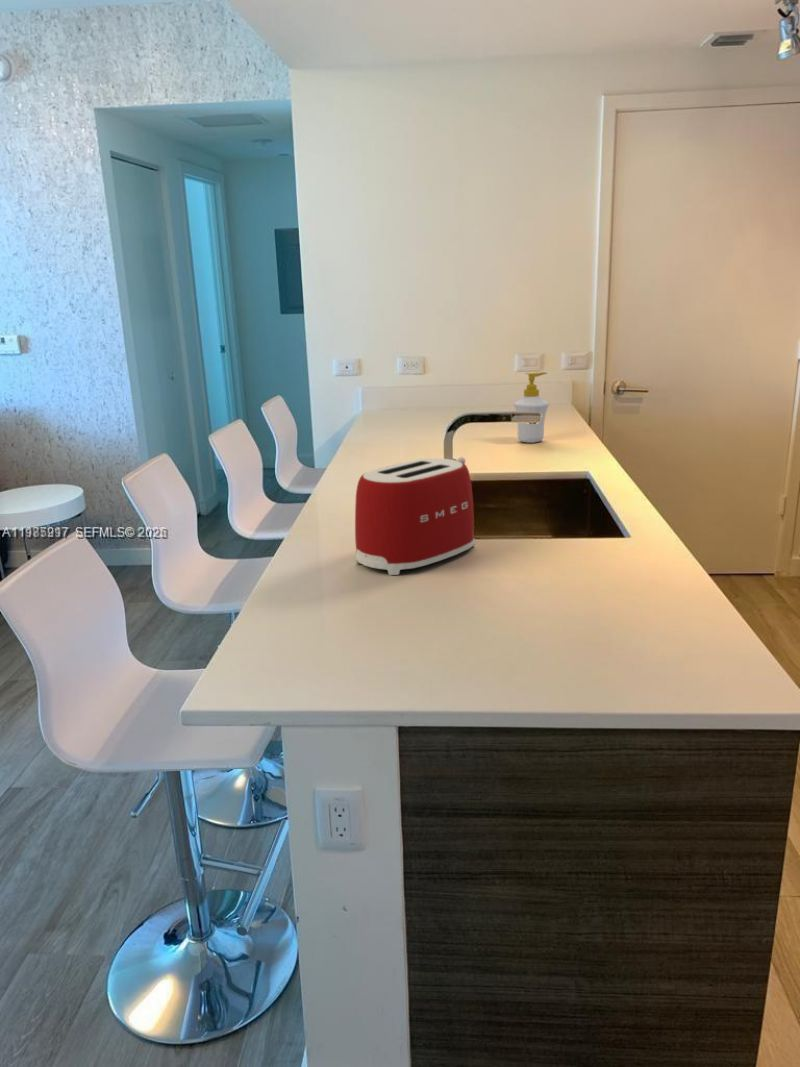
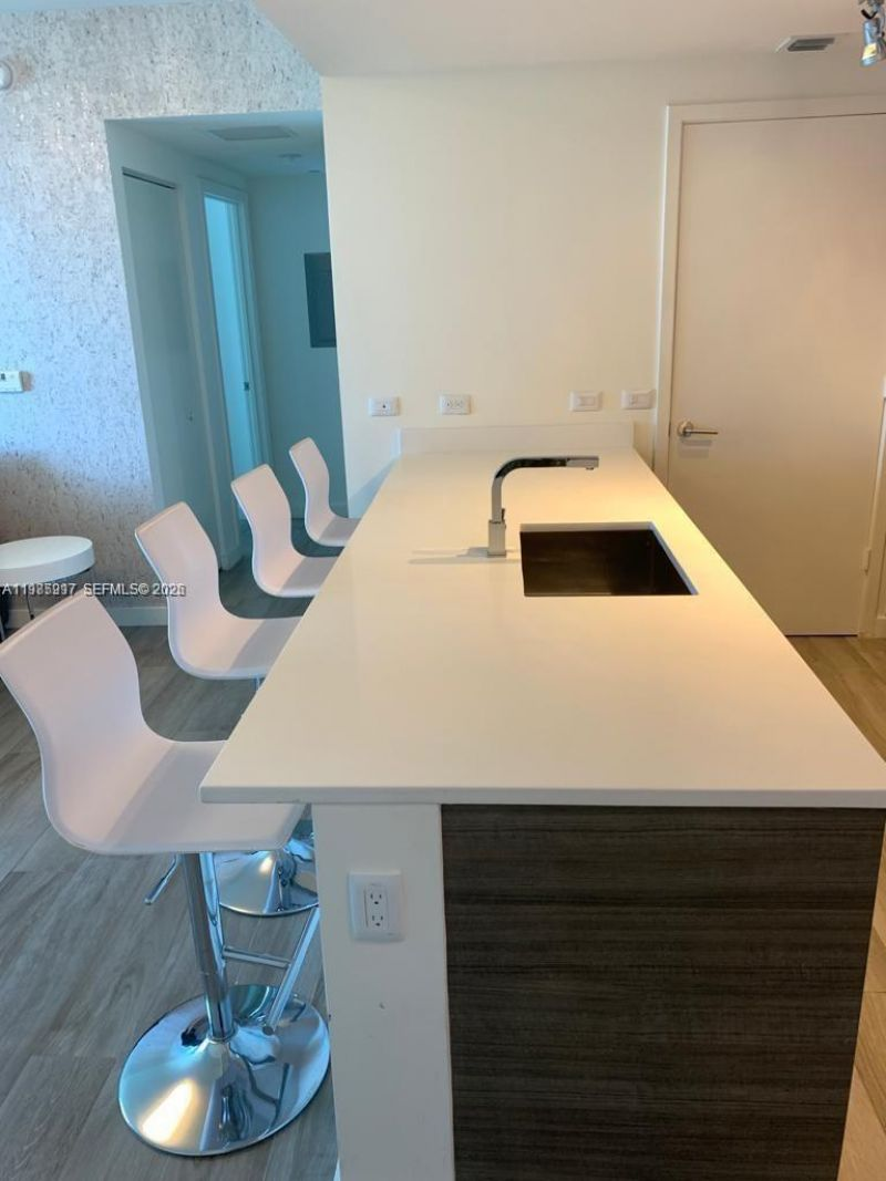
- toaster (417, 511)
- soap bottle (531, 407)
